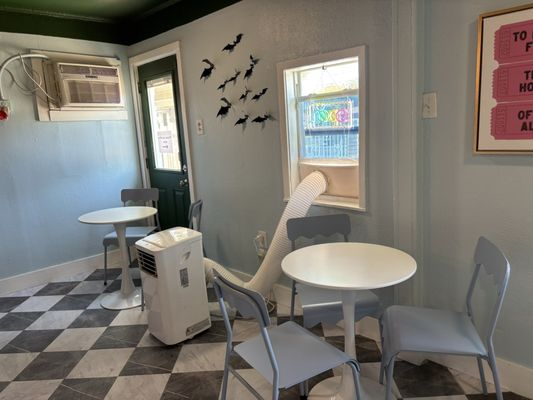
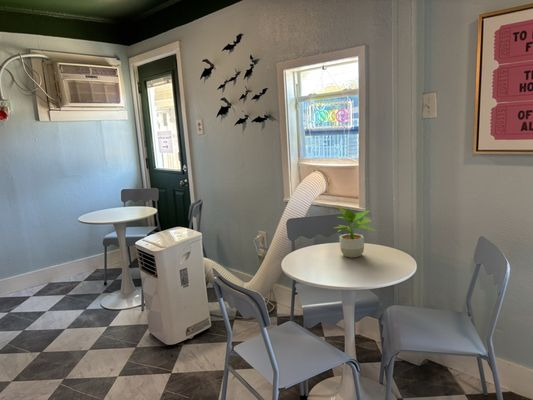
+ potted plant (353, 231)
